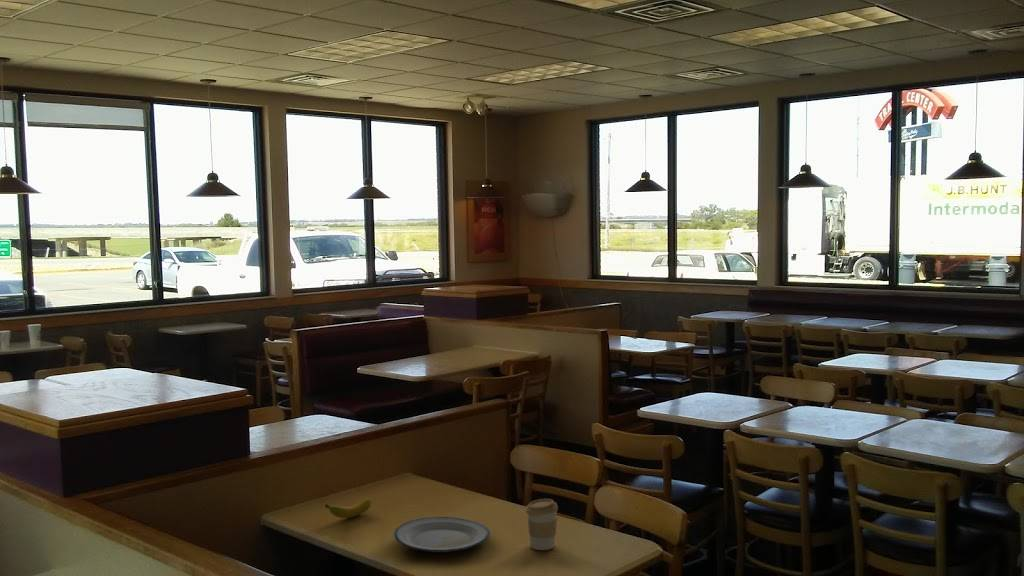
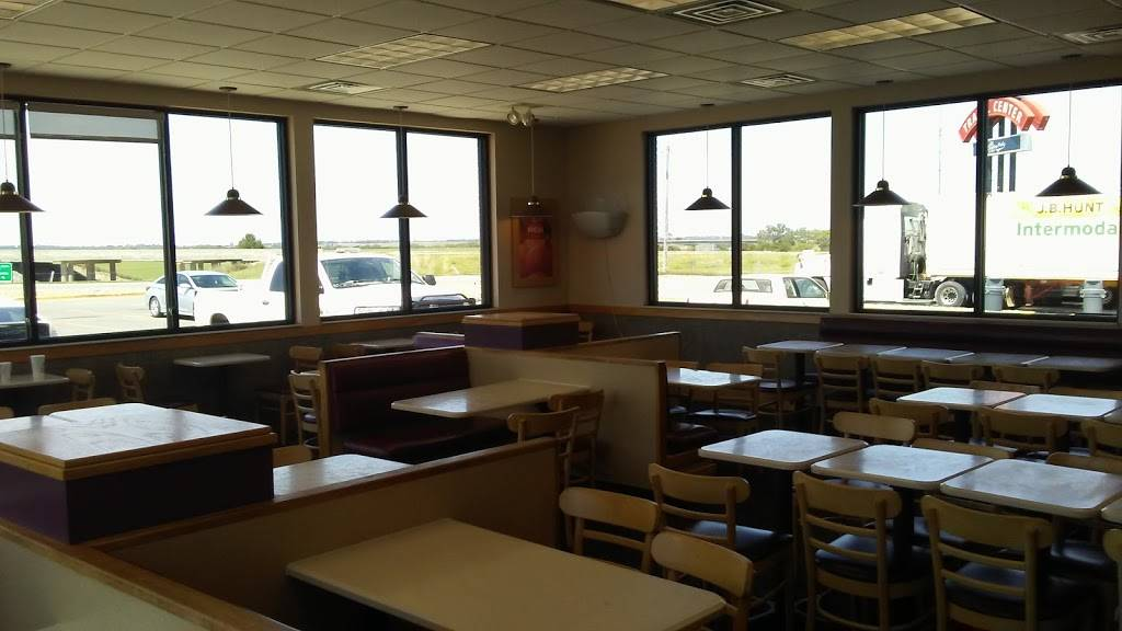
- plate (442, 535)
- banana (349, 507)
- coffee cup (542, 523)
